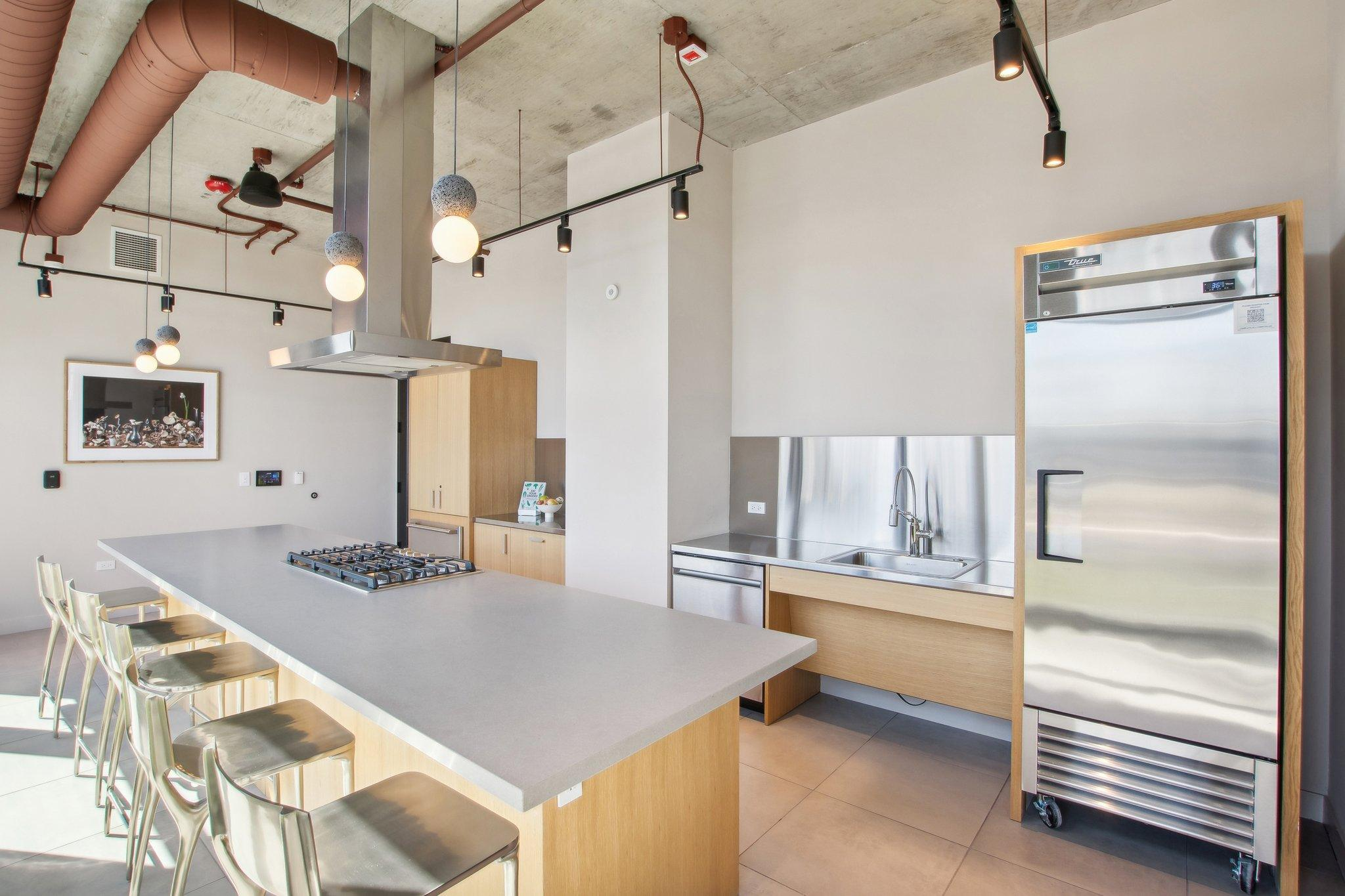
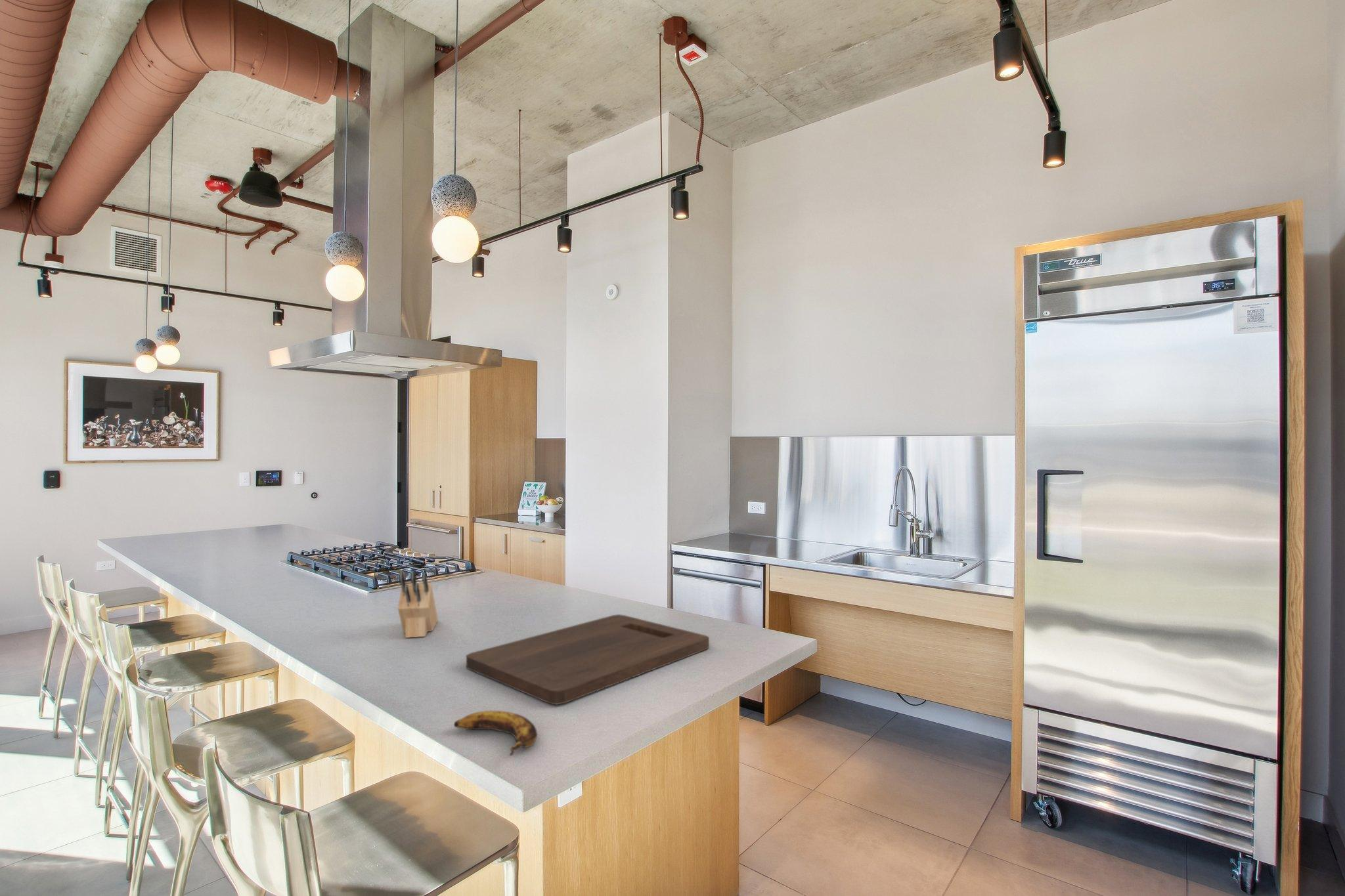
+ knife block (418, 599)
+ cutting board (593, 651)
+ banana (497, 729)
